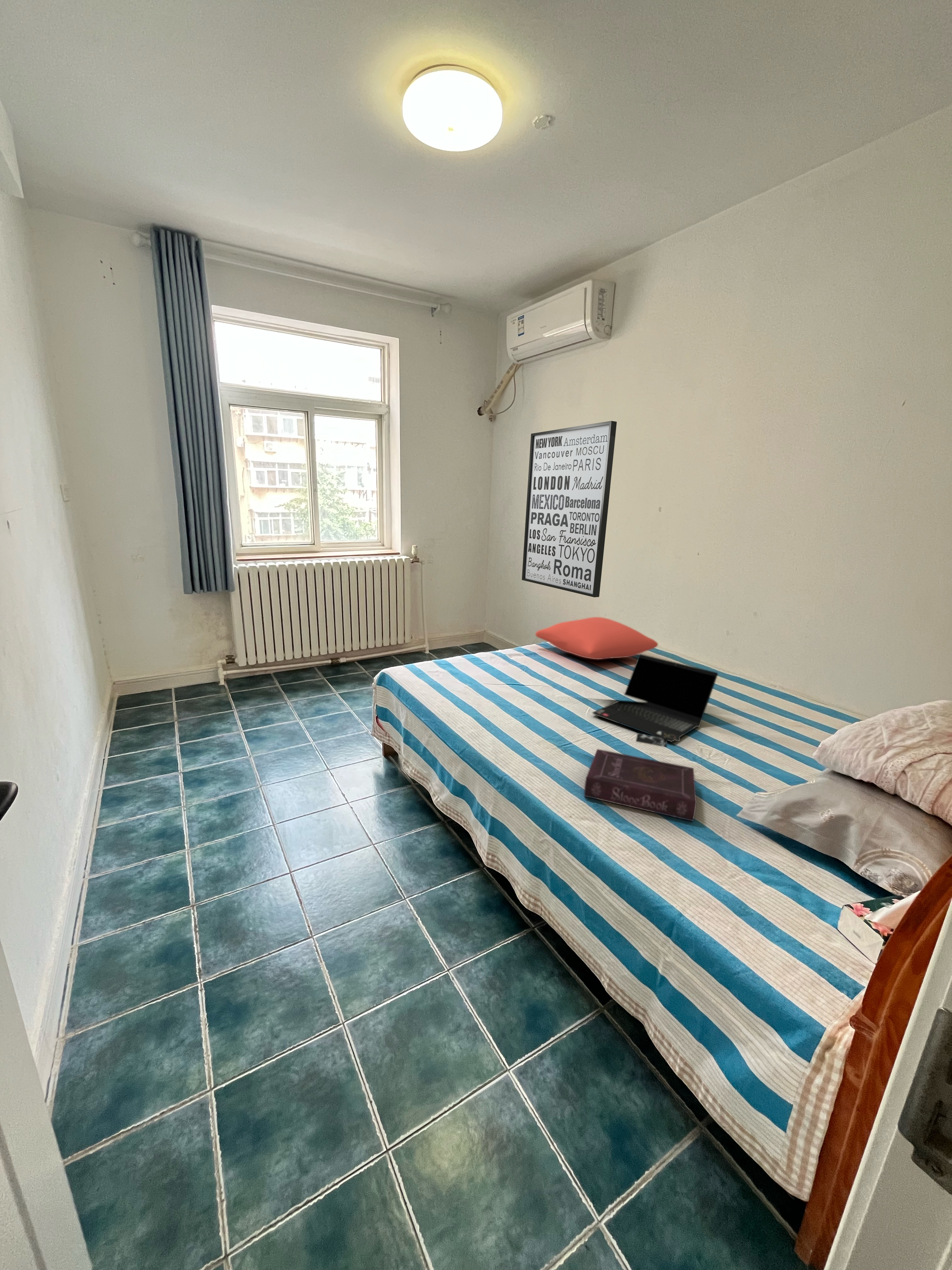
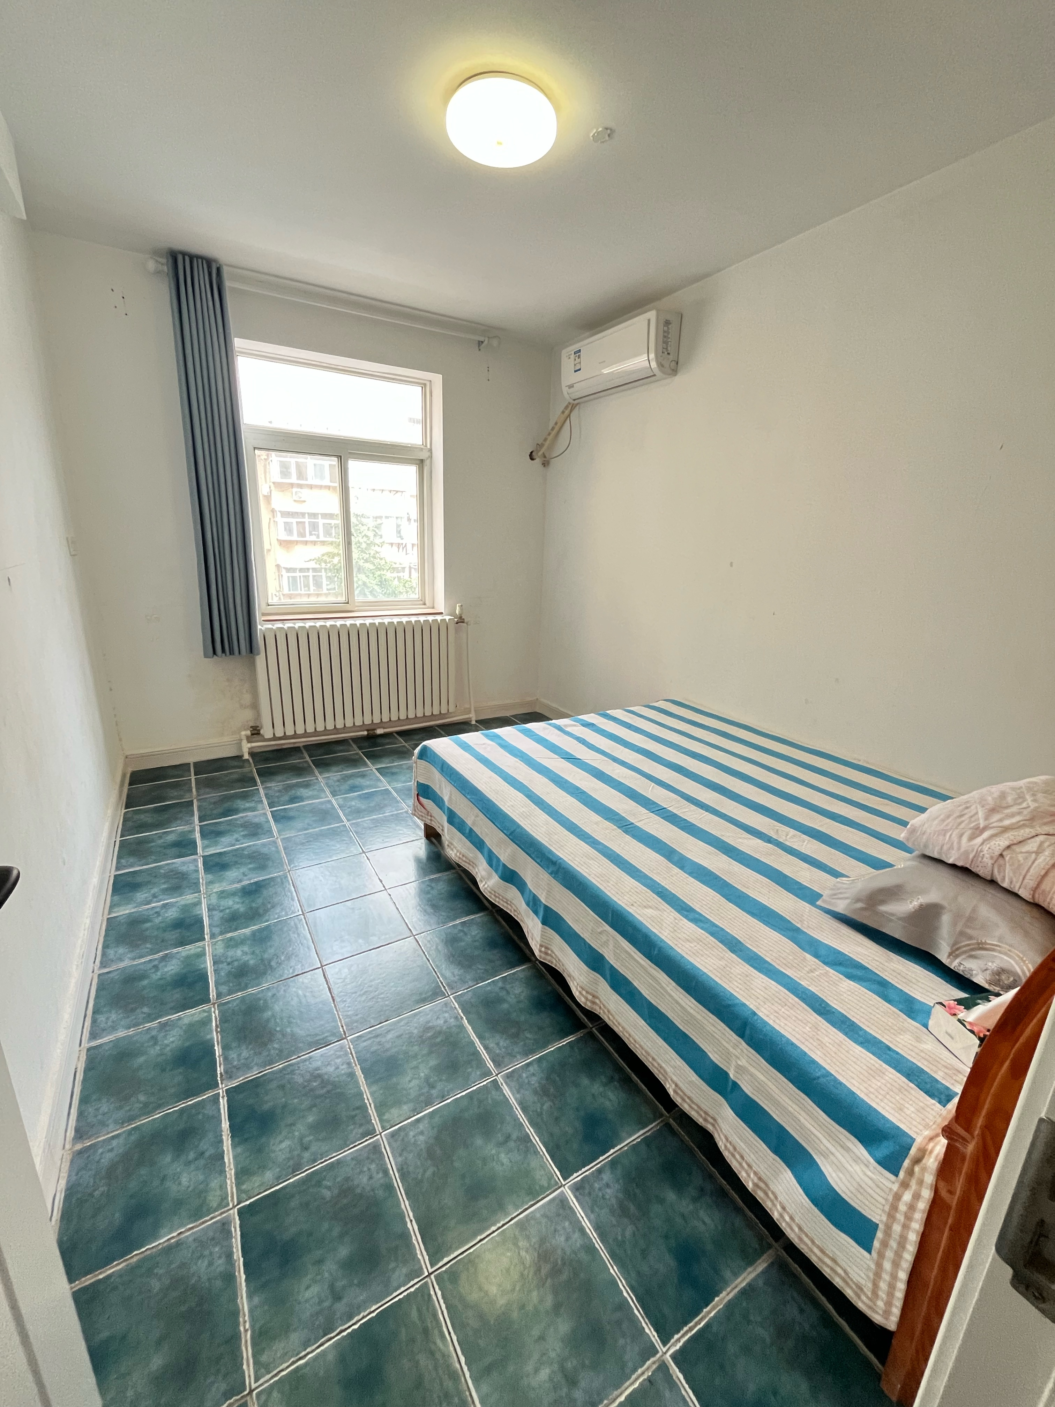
- book (643, 767)
- wall art (563, 511)
- cushion (593, 638)
- laptop computer (654, 695)
